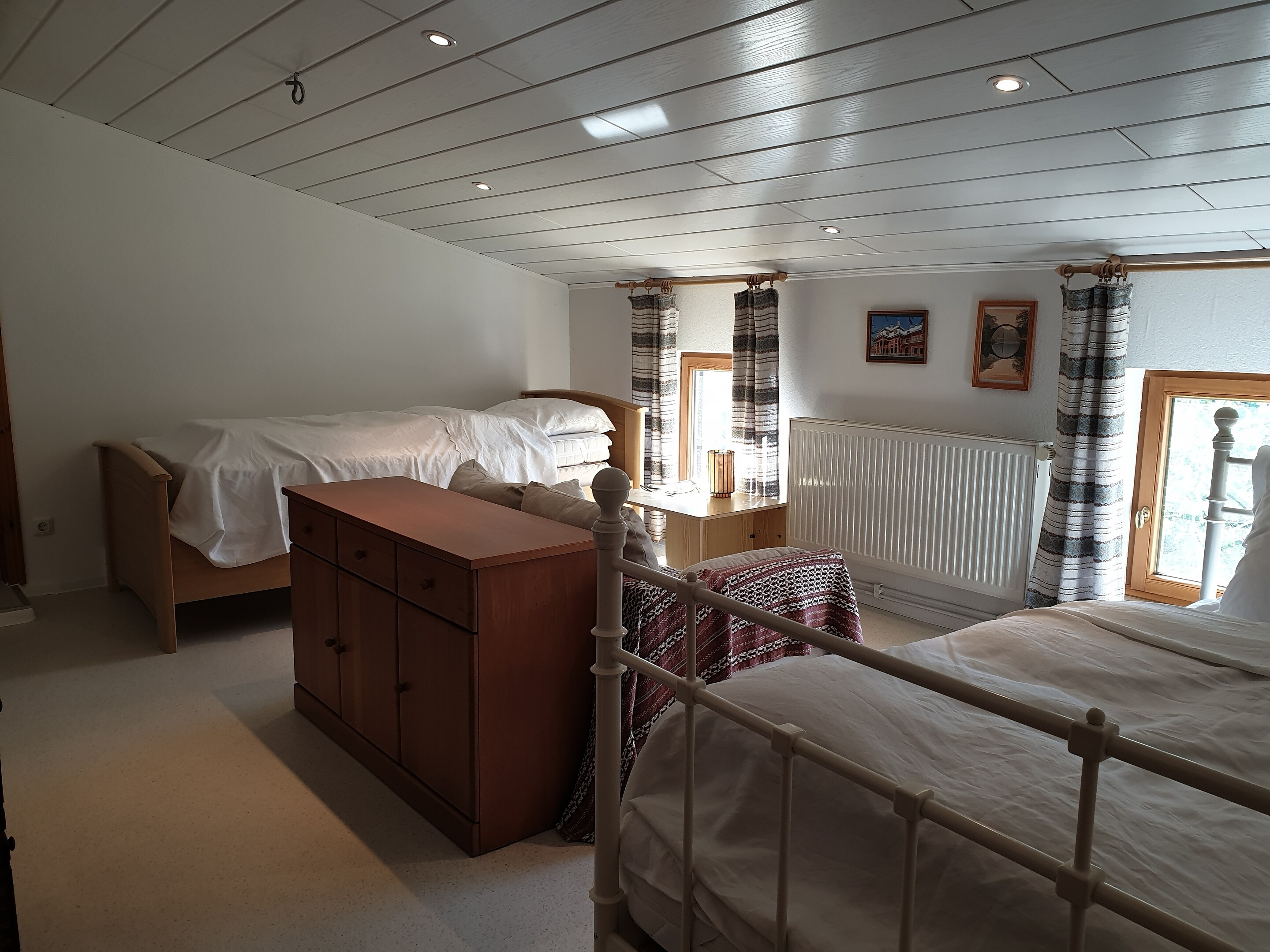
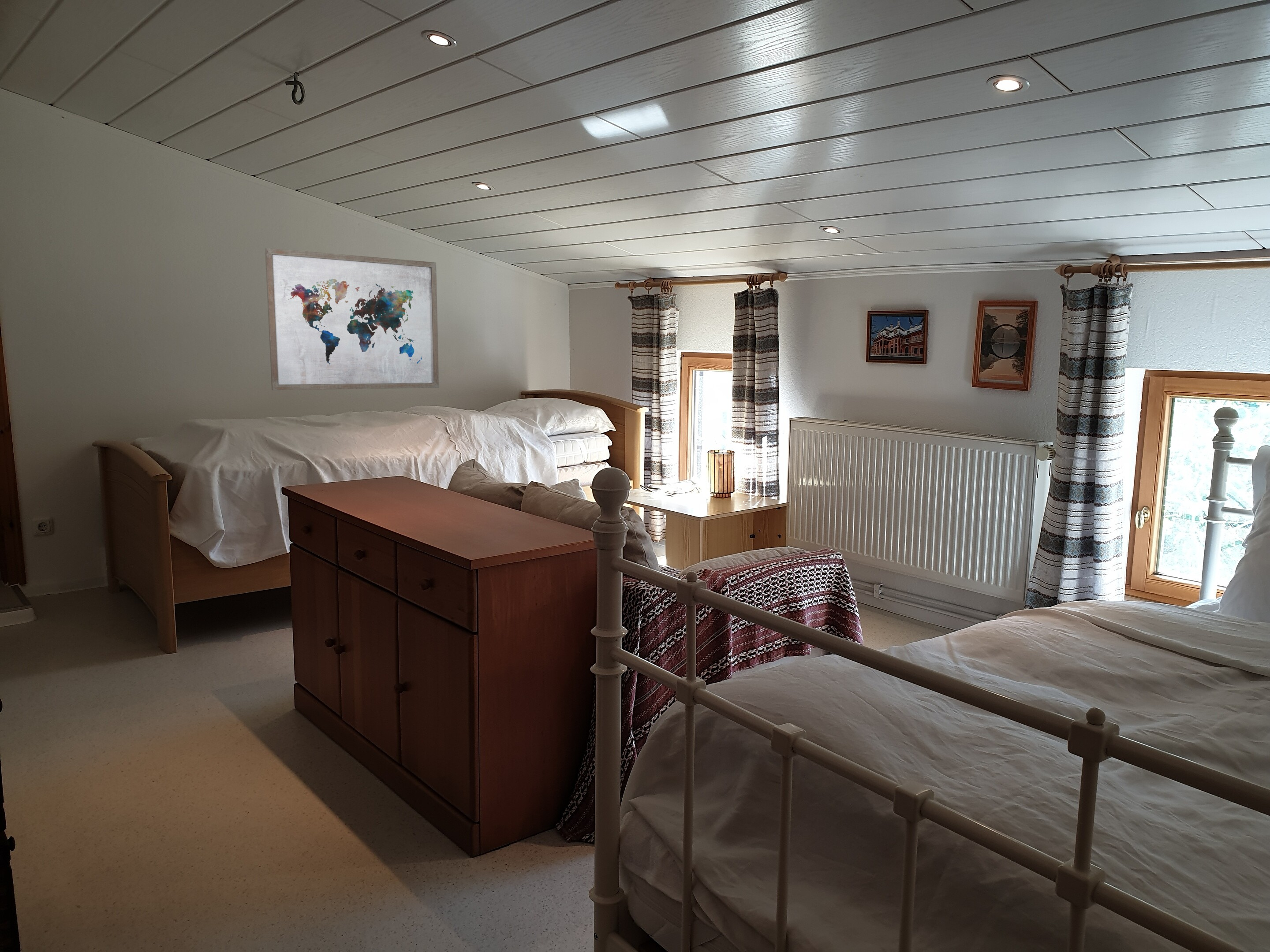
+ wall art (358, 323)
